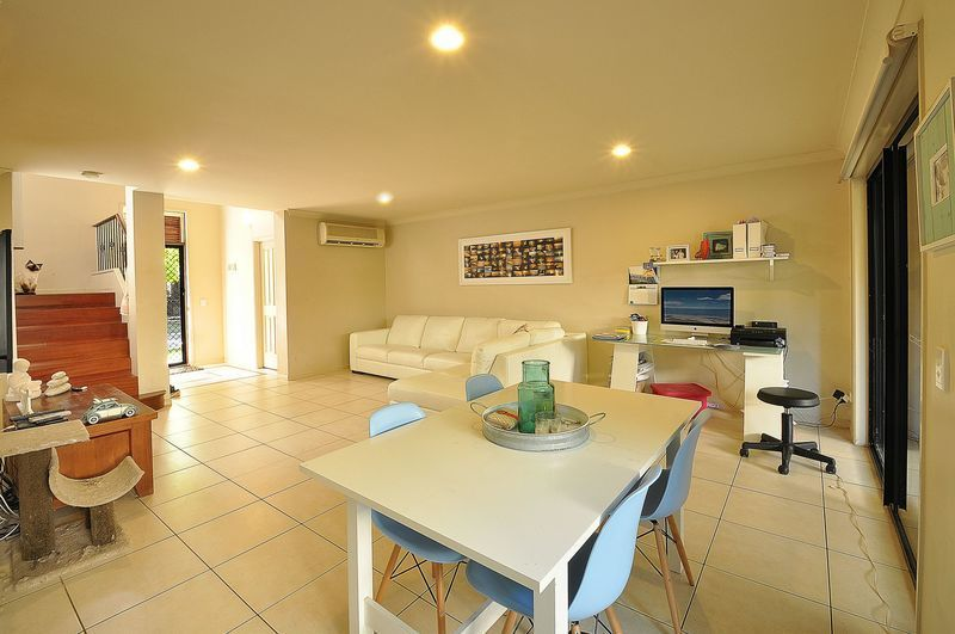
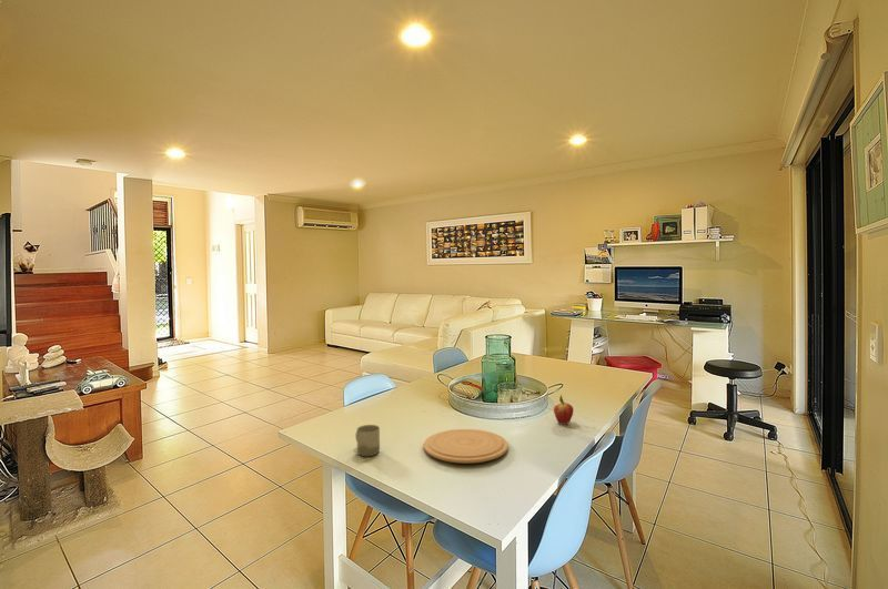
+ plate (465, 443)
+ cup (365, 438)
+ fruit (563, 408)
